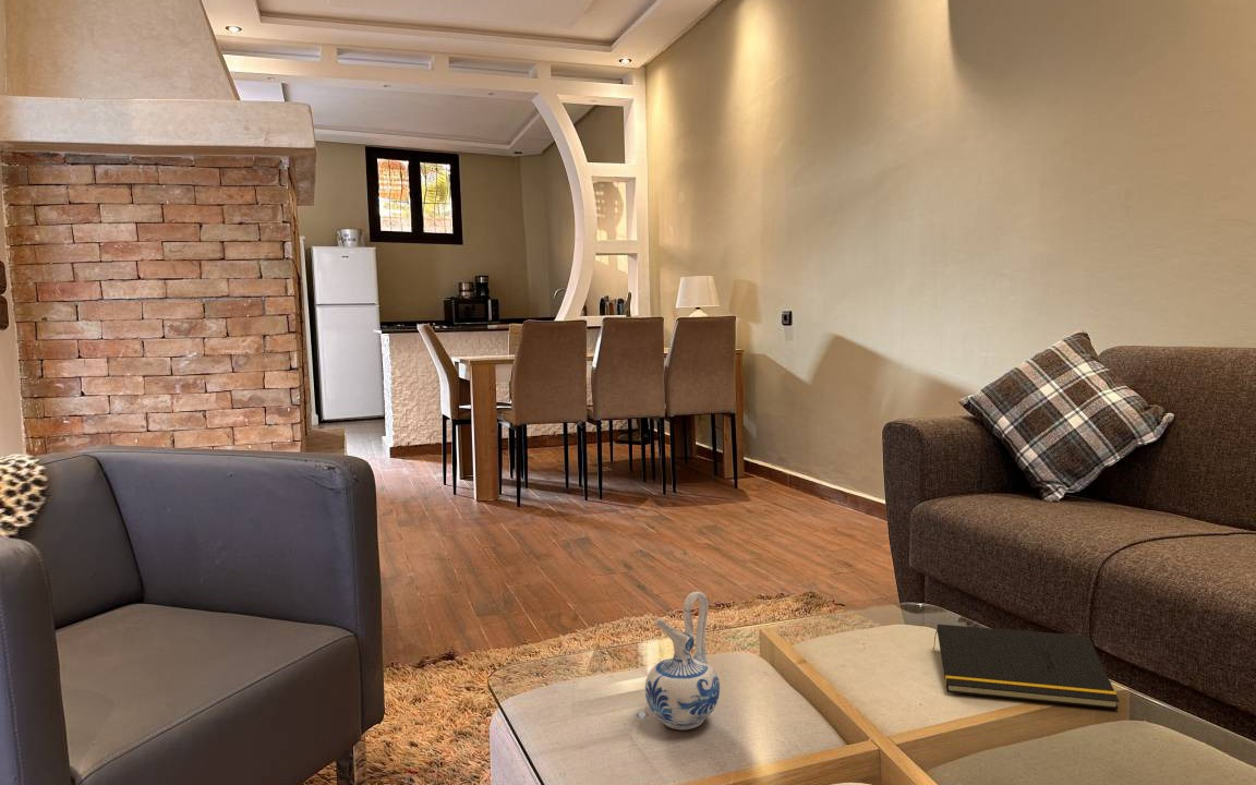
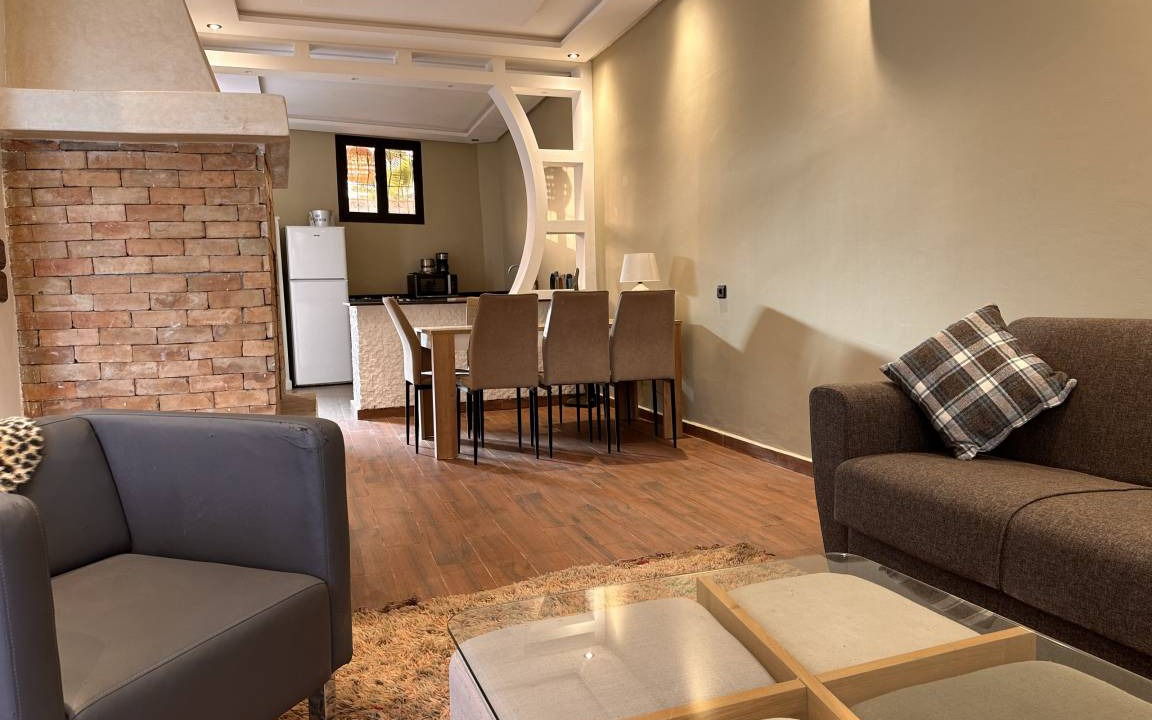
- ceramic pitcher (681, 659)
- notepad (1019, 663)
